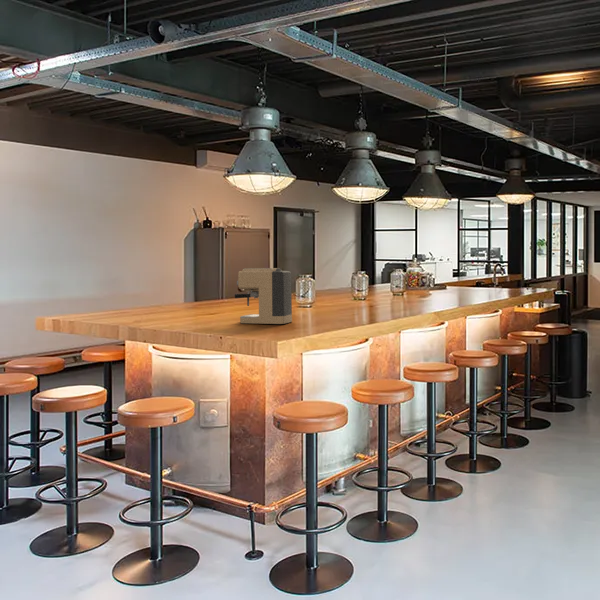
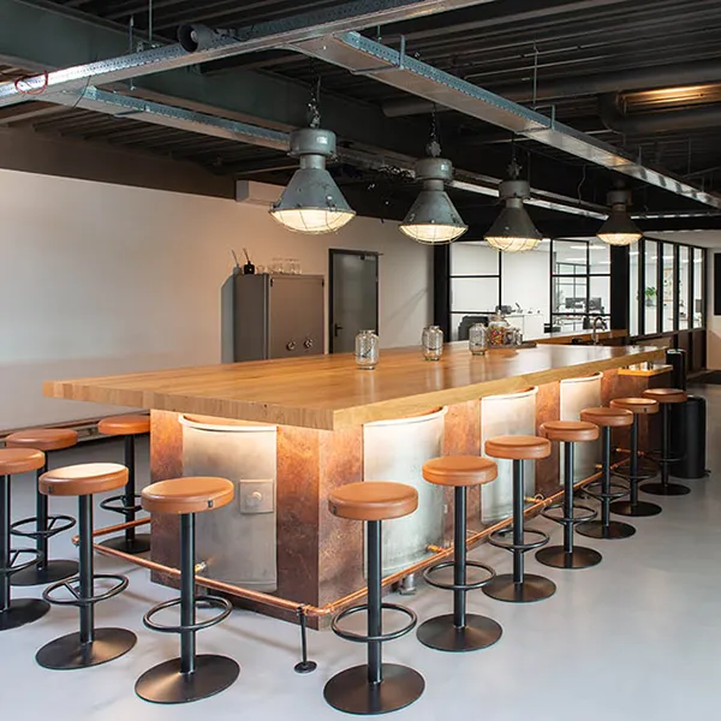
- coffee maker (260, 295)
